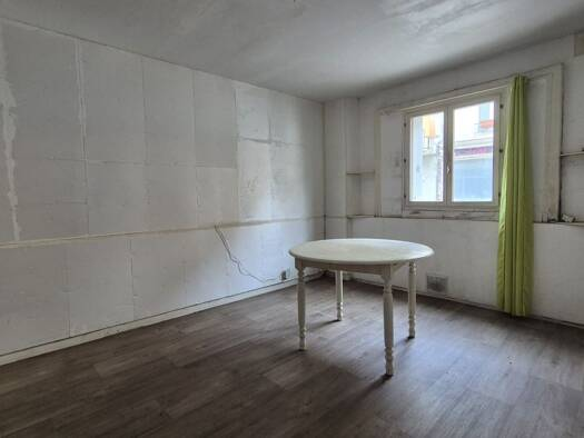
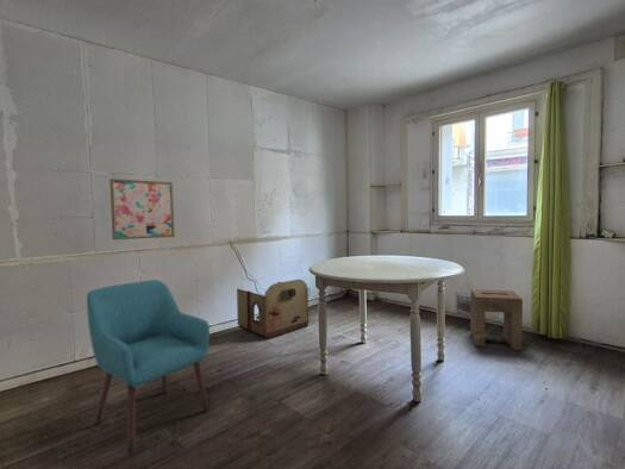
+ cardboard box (271, 302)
+ chair (148, 352)
+ wall art (144, 210)
+ stool (494, 311)
